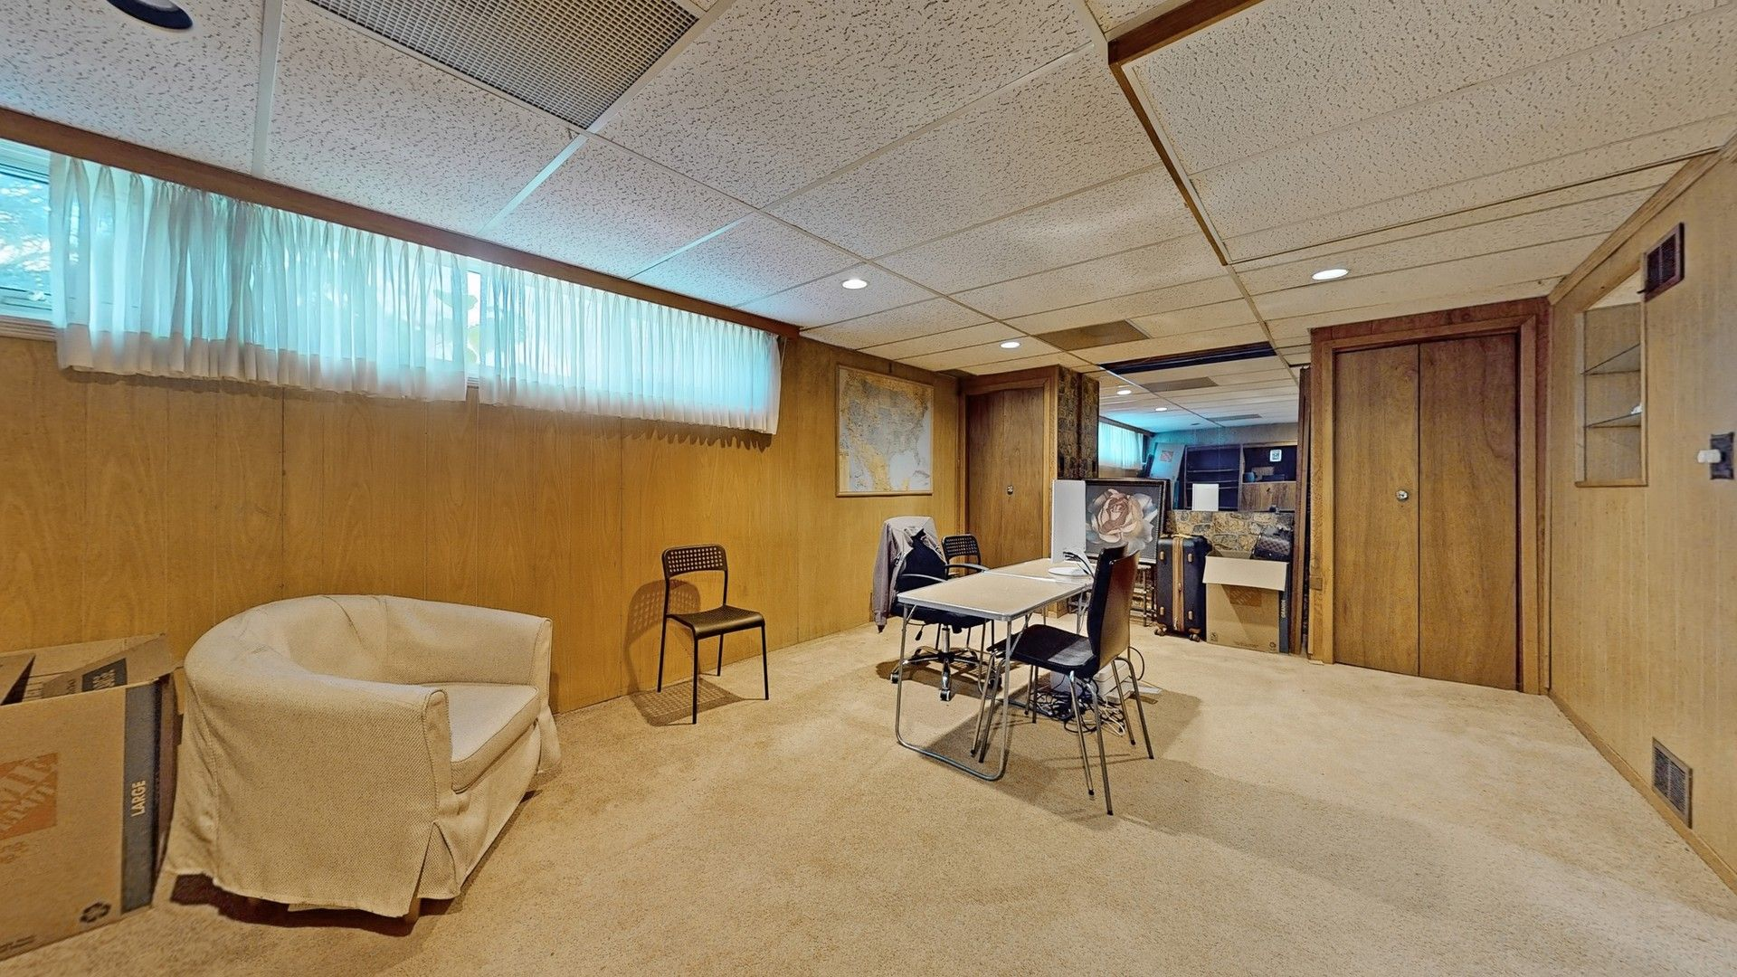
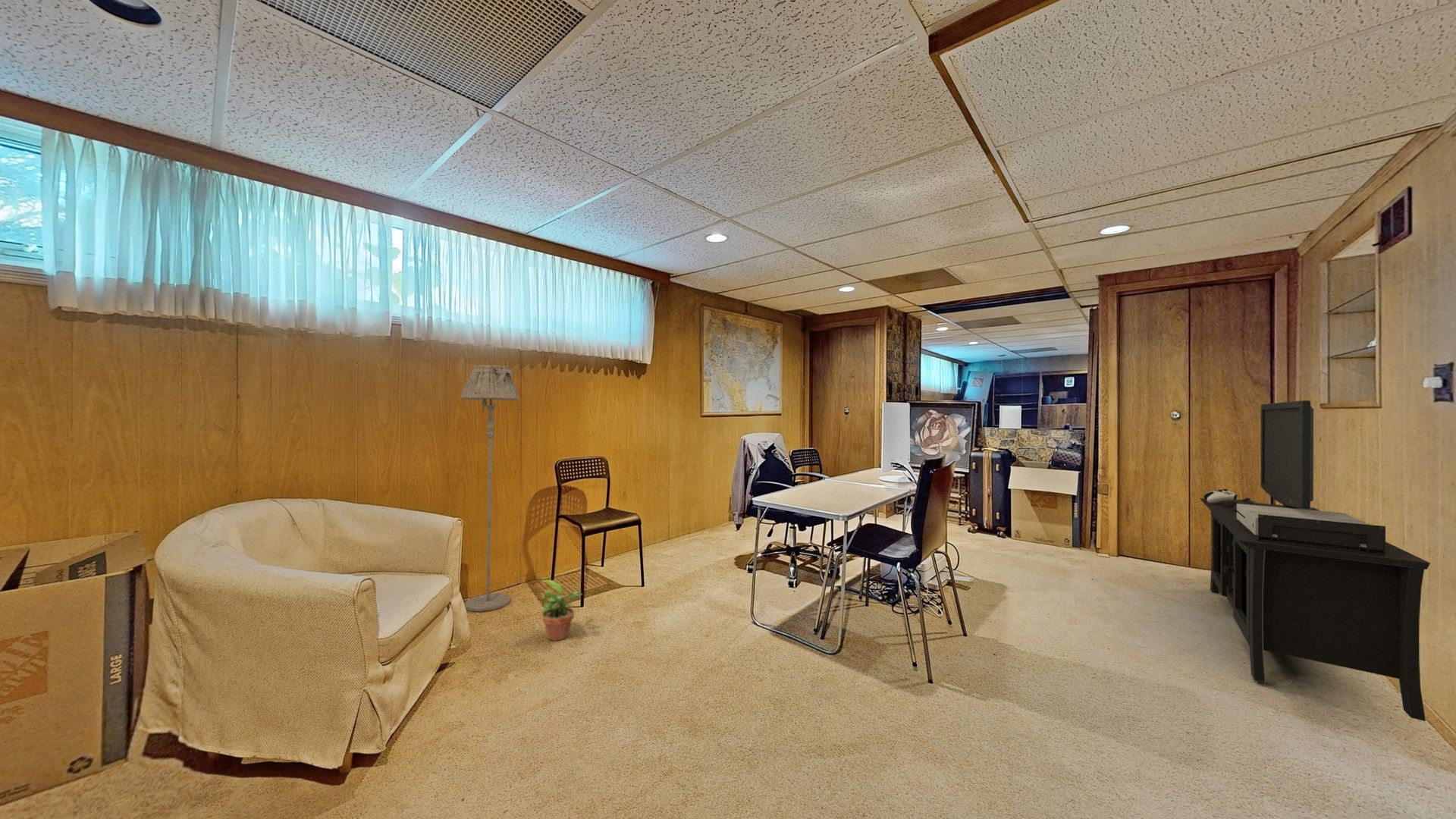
+ floor lamp (489, 484)
+ potted plant (563, 608)
+ media console (1282, 519)
